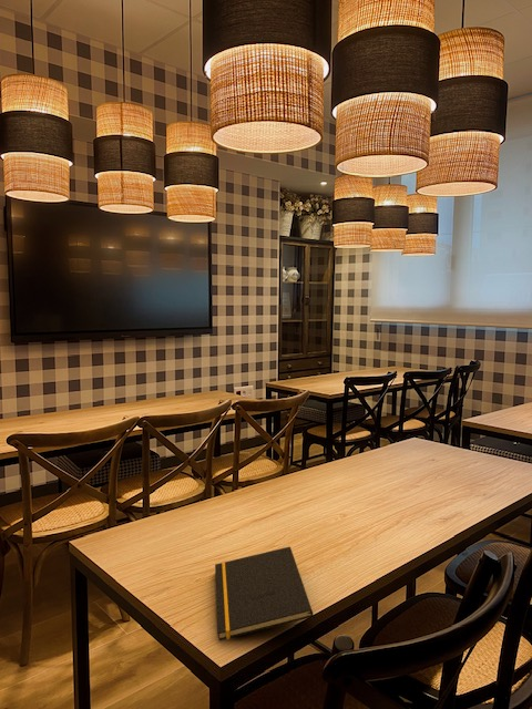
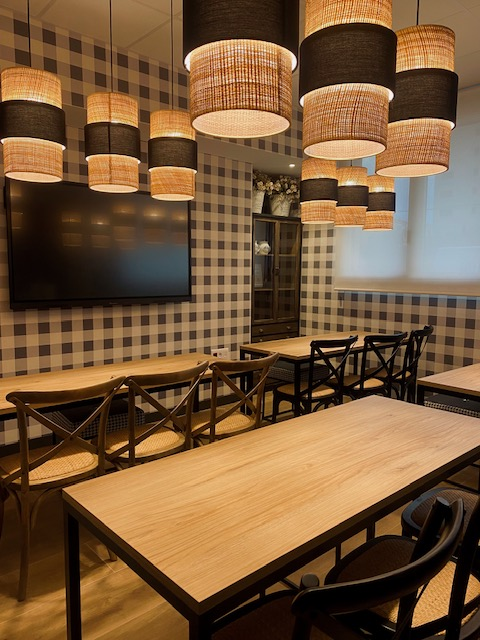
- notepad (258, 587)
